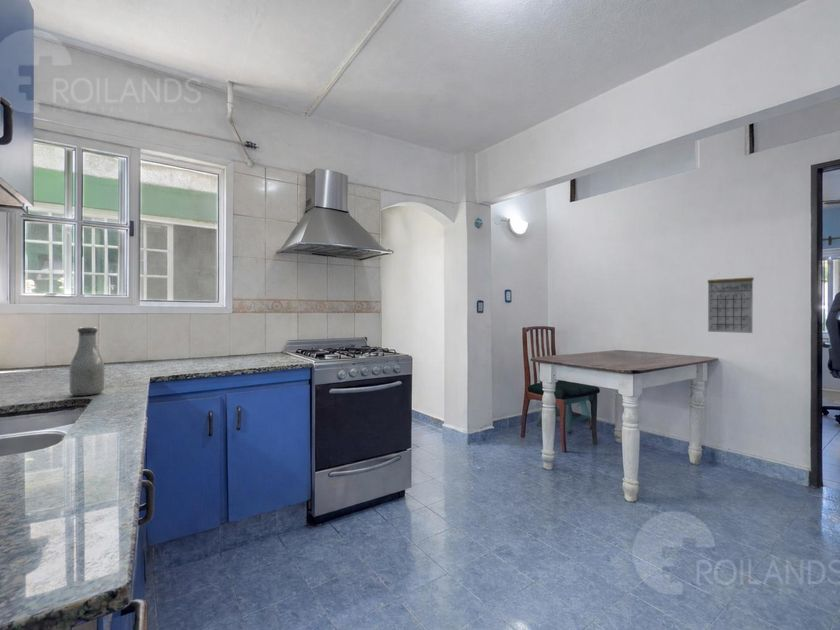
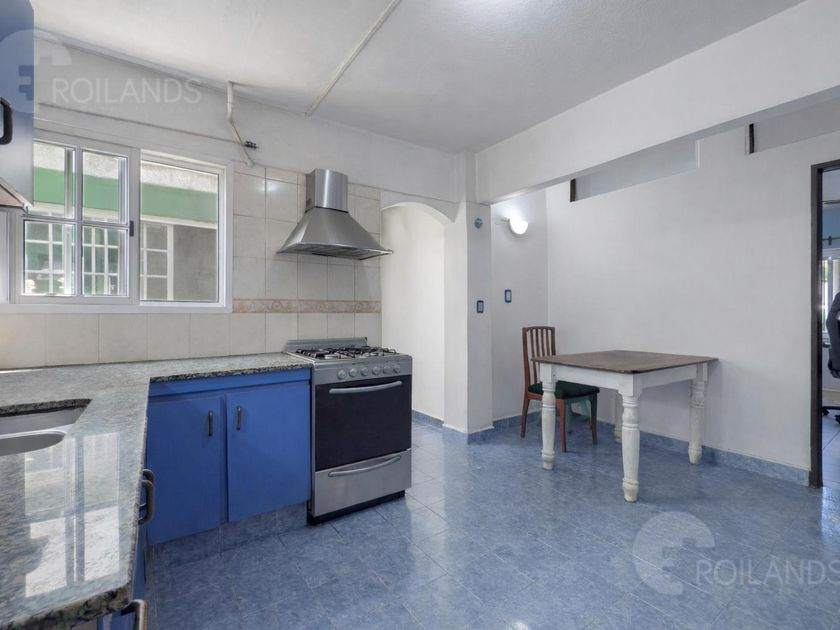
- bottle (87, 360)
- calendar (729, 299)
